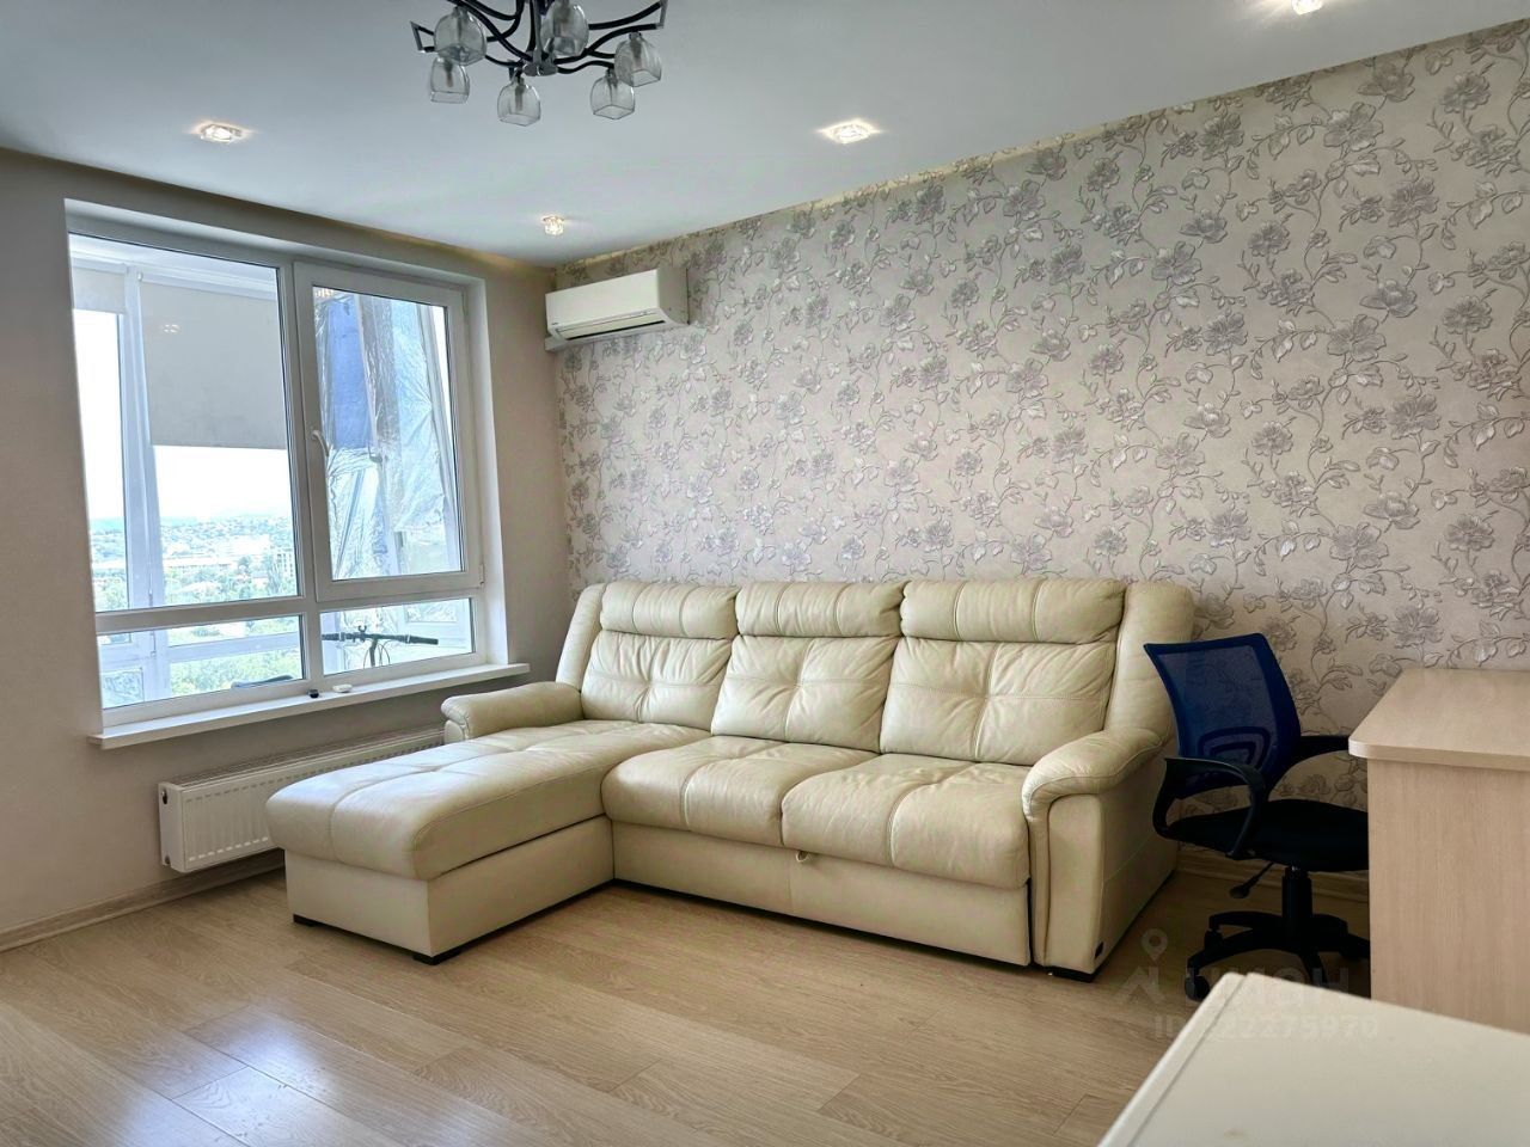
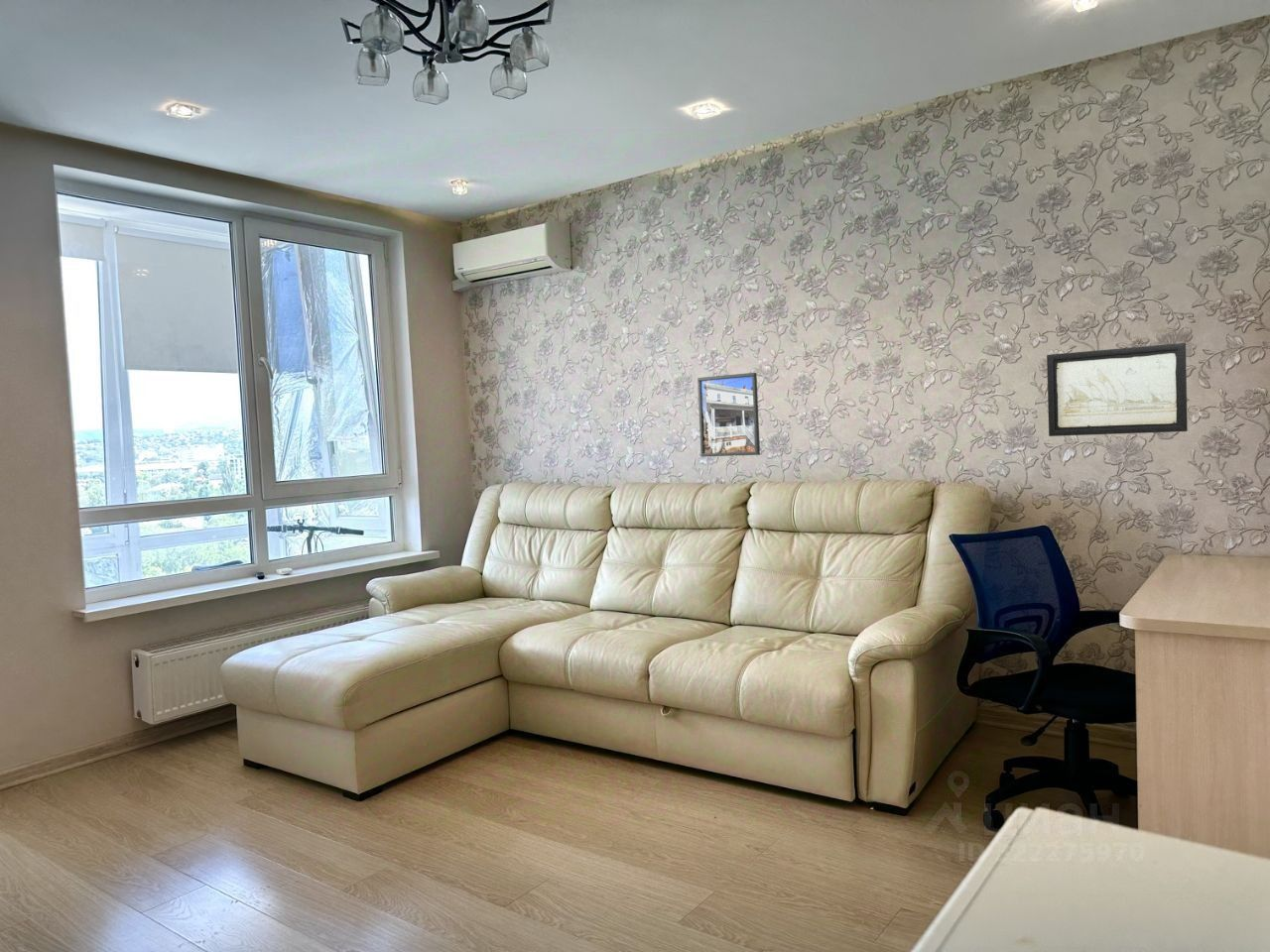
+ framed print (727, 416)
+ wall art (1114, 391)
